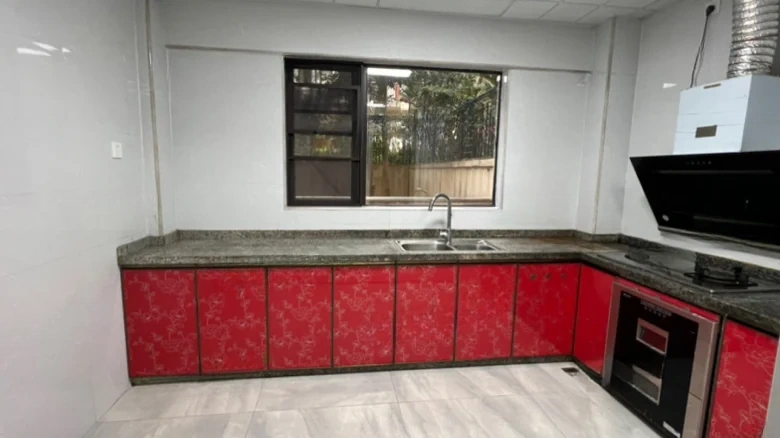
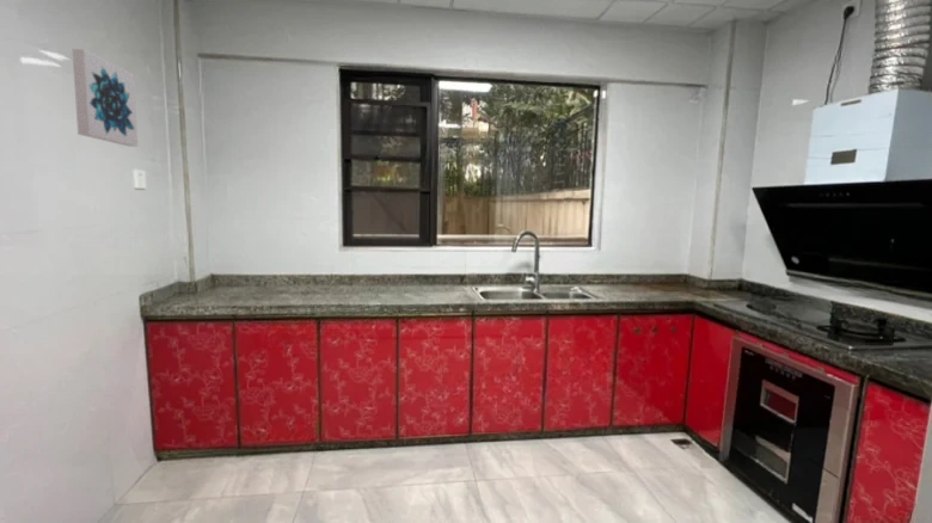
+ wall art (108, 101)
